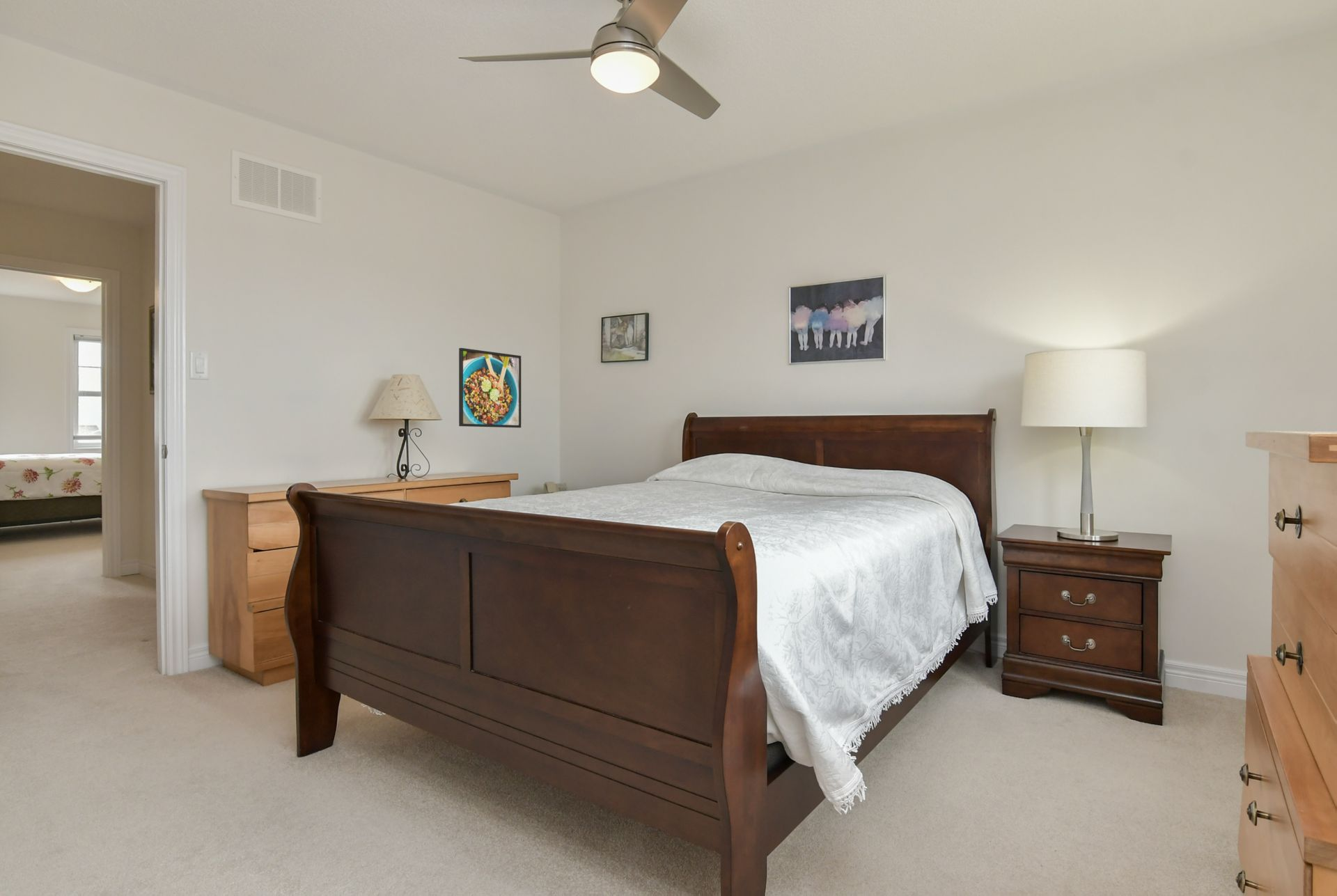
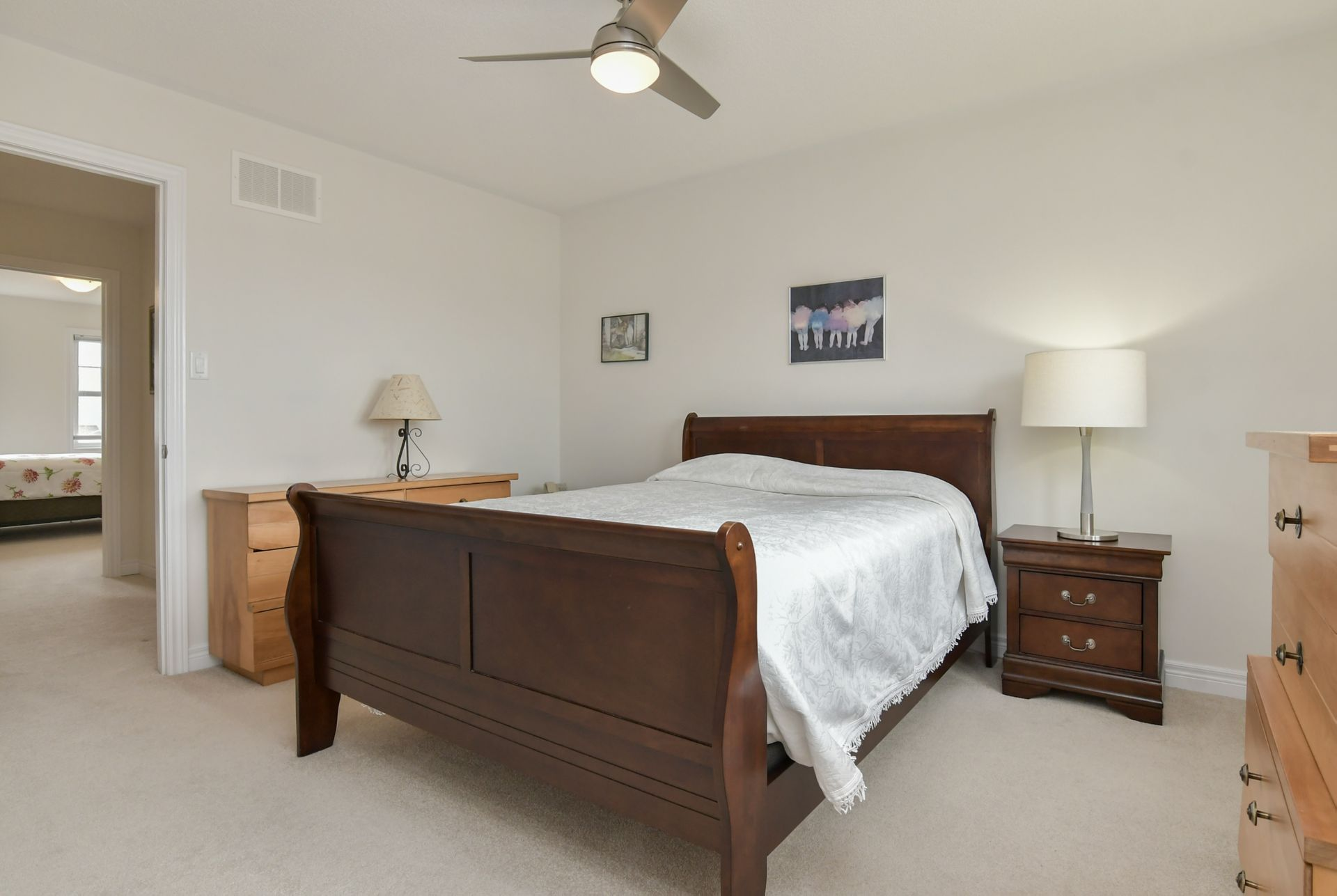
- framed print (491, 389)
